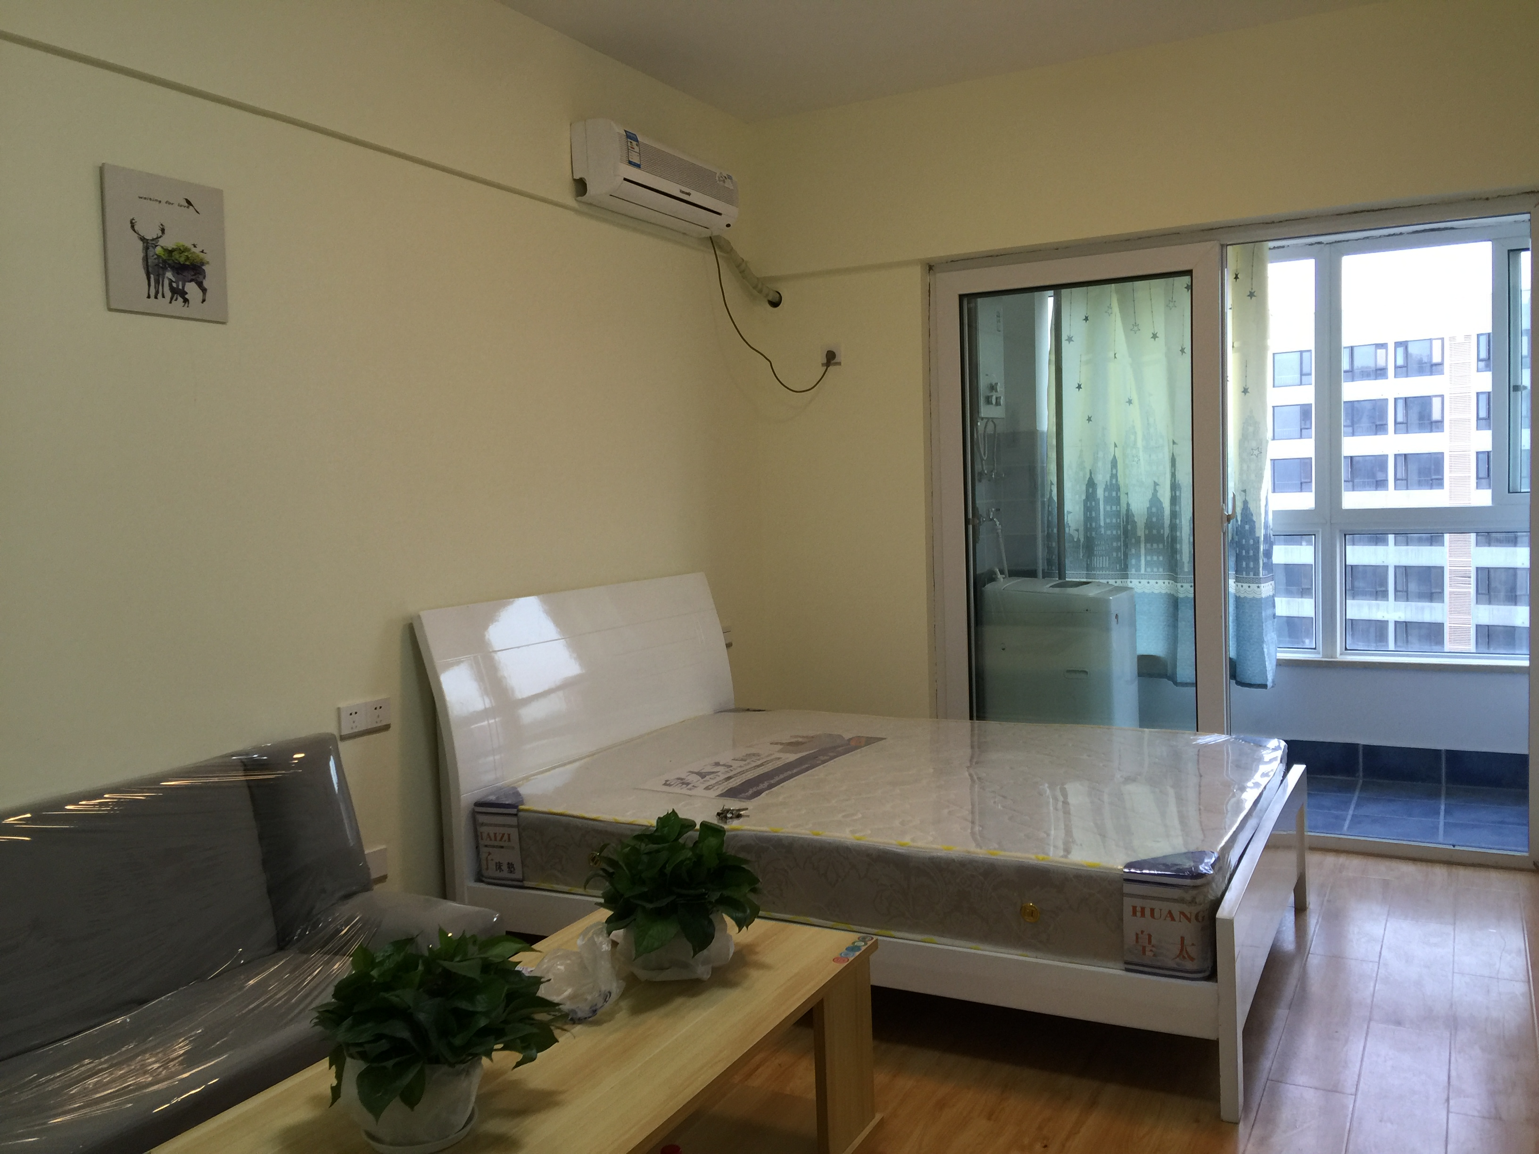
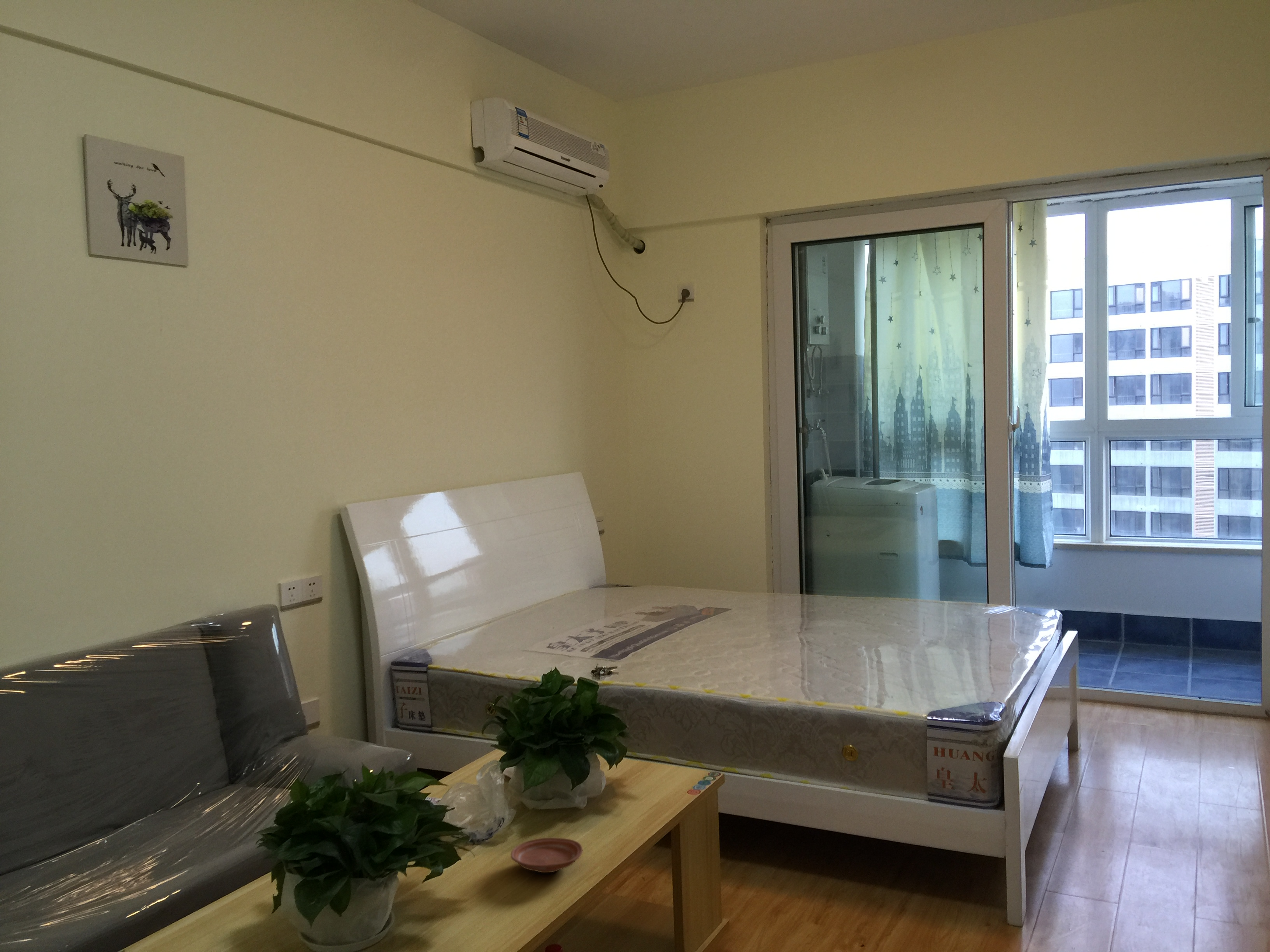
+ plate (547, 858)
